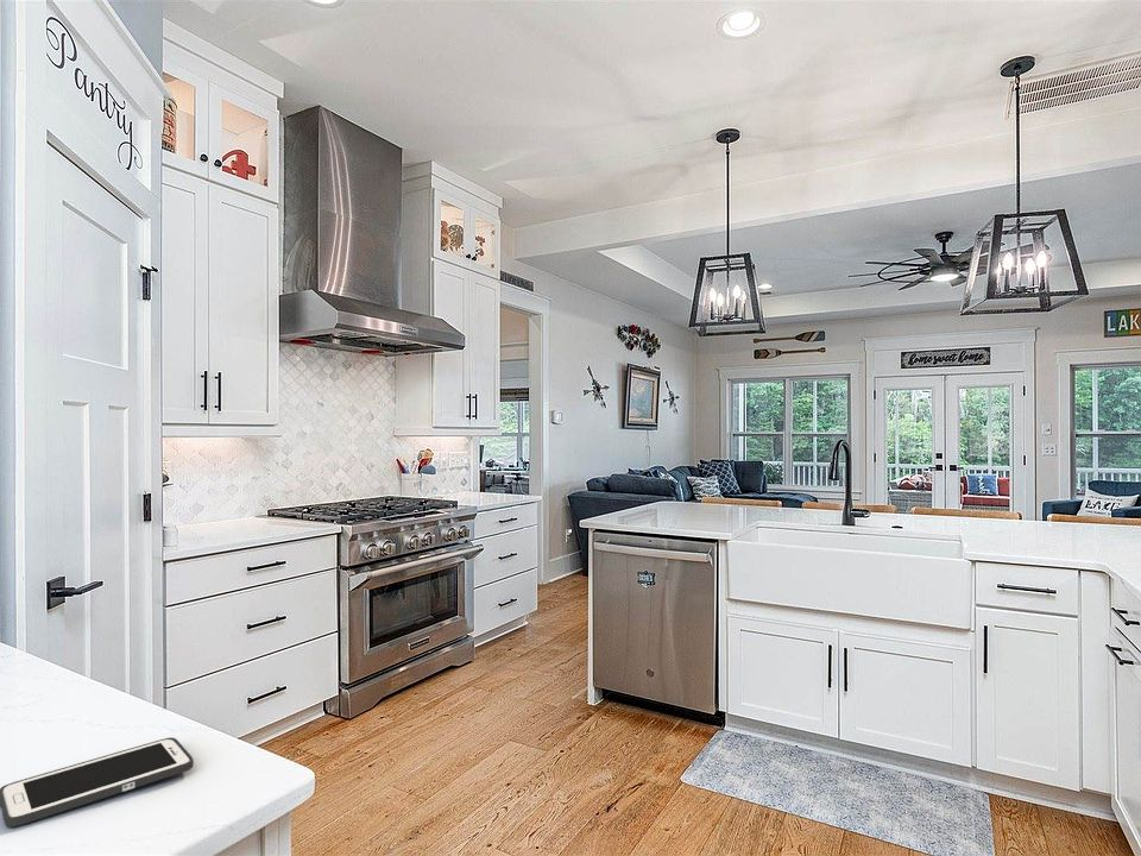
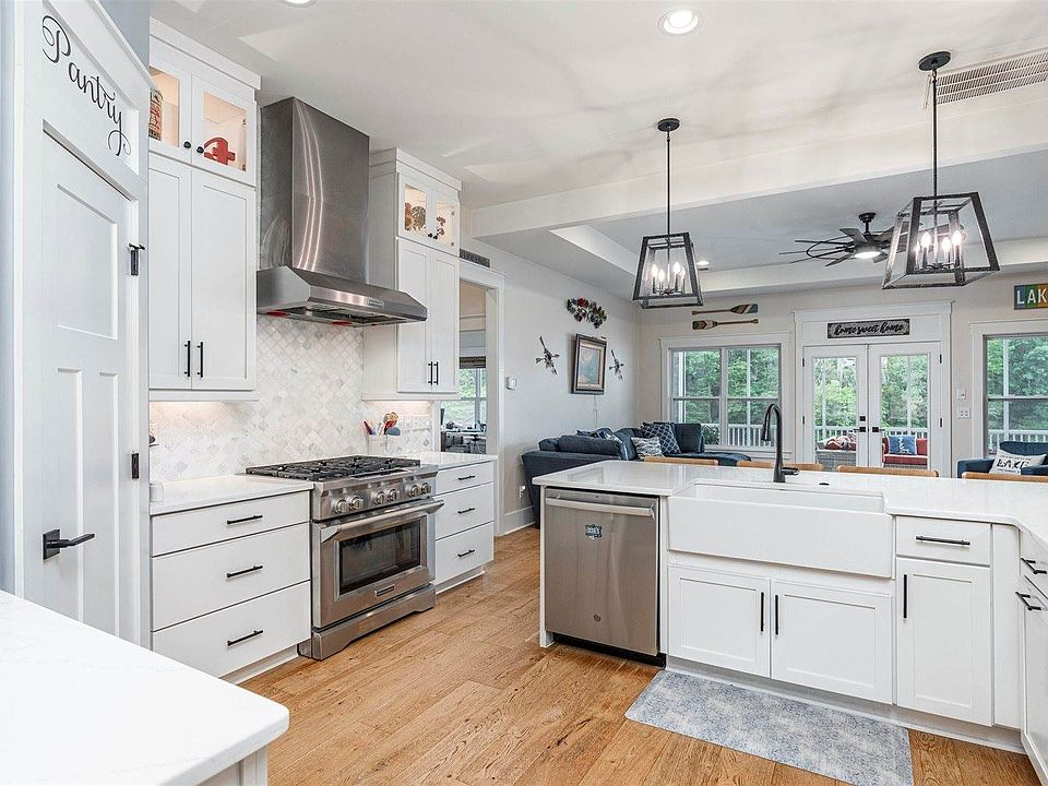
- cell phone (100, 778)
